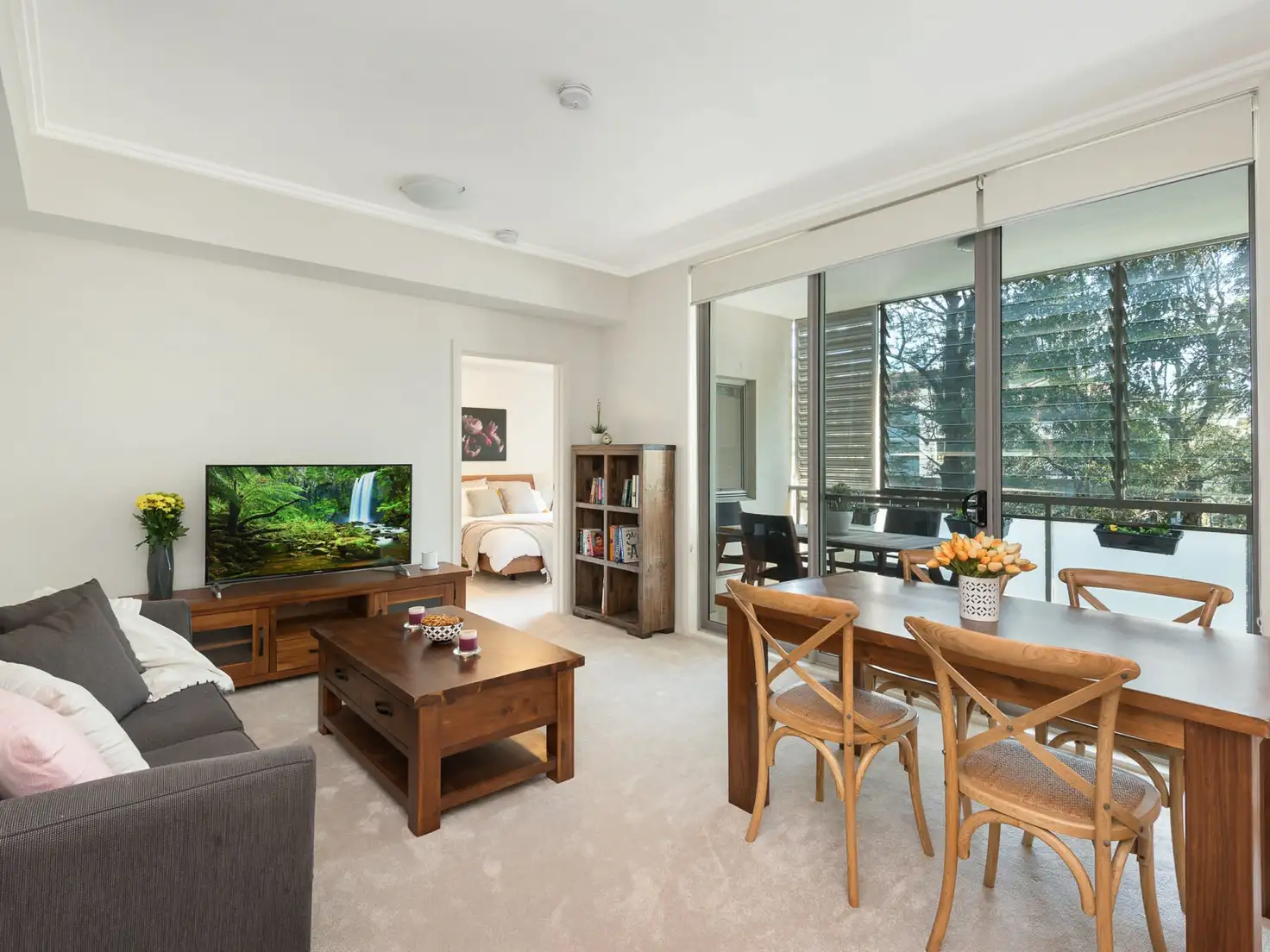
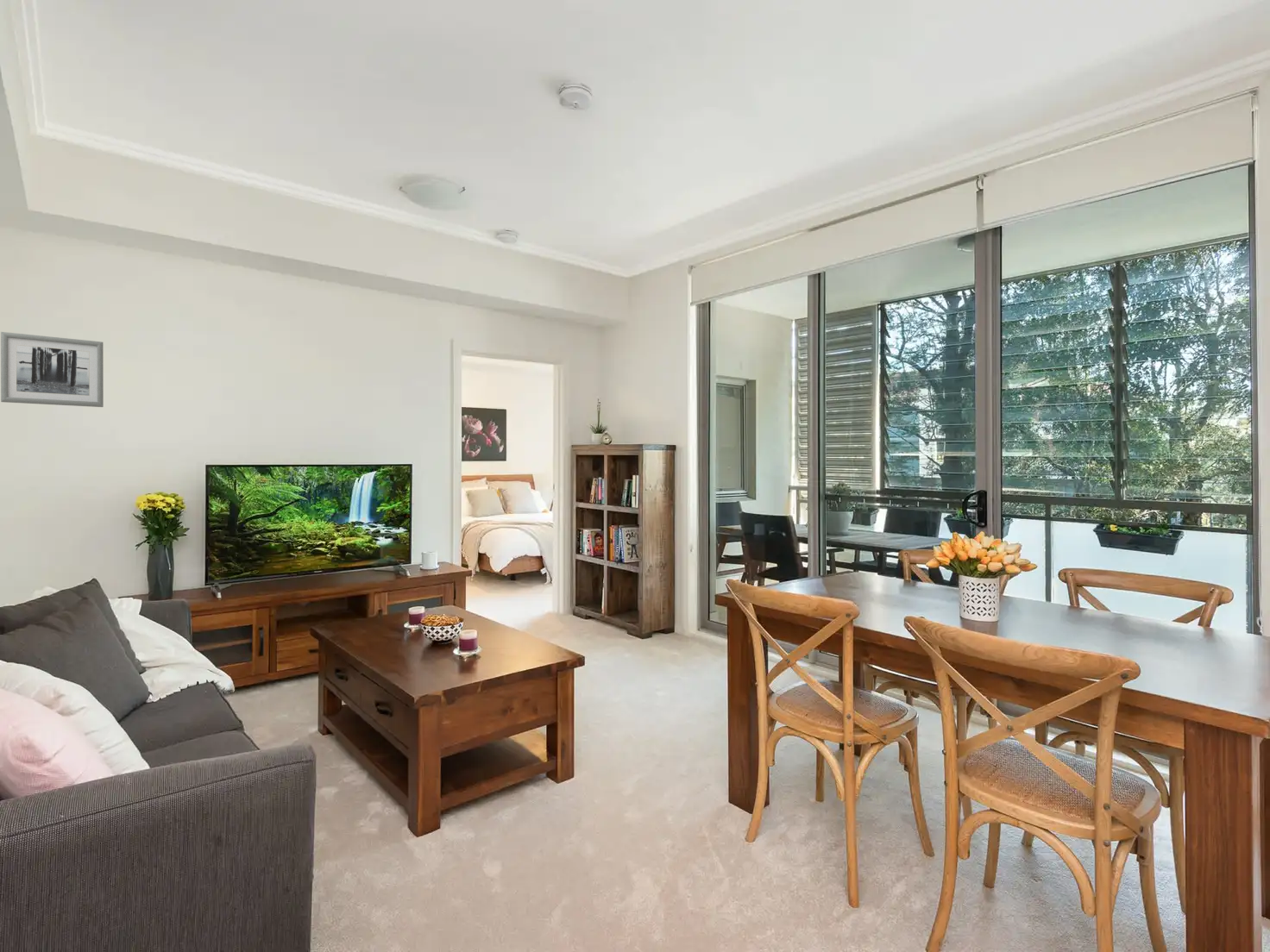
+ wall art (53, 371)
